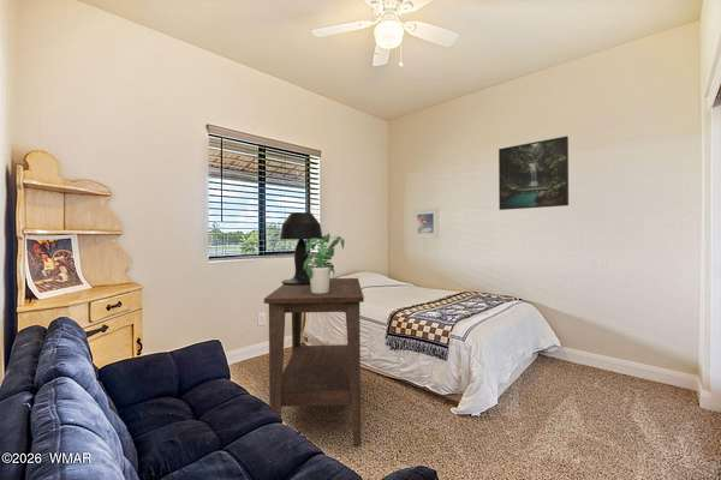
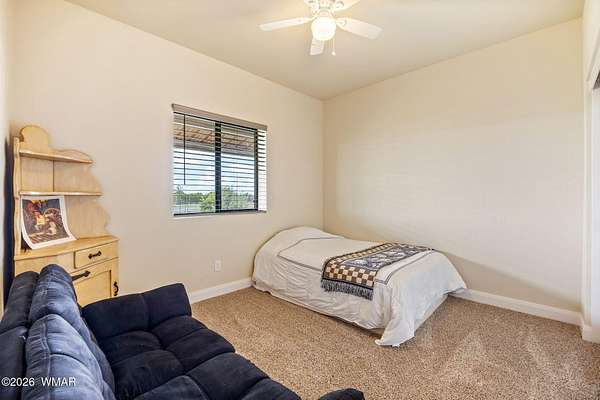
- potted plant (322, 262)
- side table (321, 347)
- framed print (531, 175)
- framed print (425, 223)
- table lamp (300, 247)
